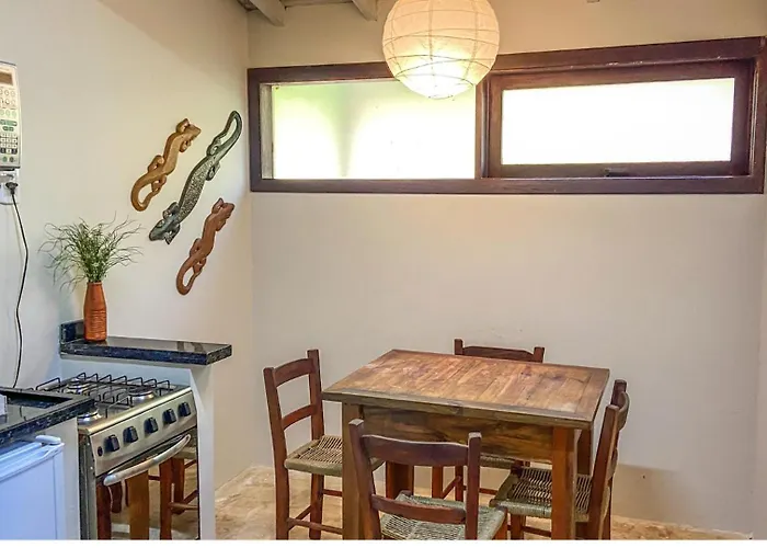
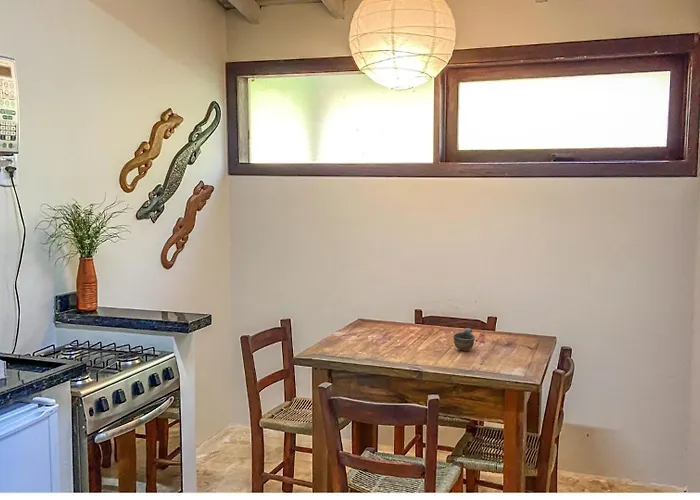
+ cup (465, 339)
